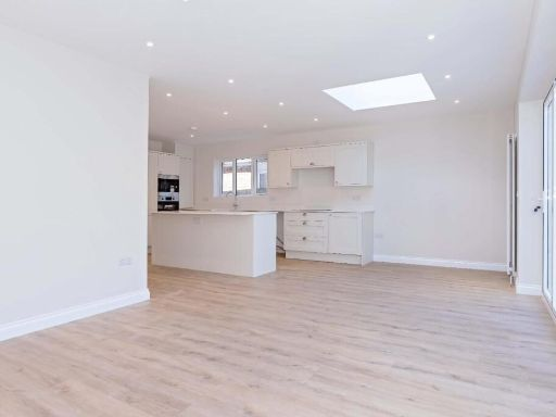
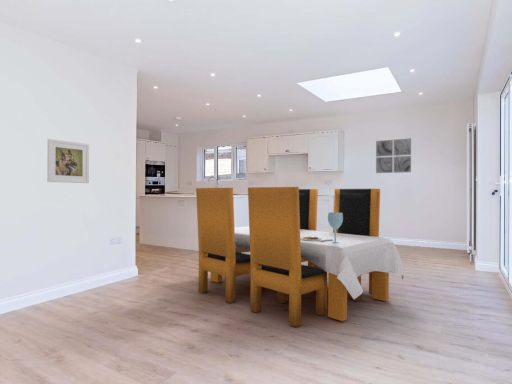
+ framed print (69, 162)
+ wall art (392, 155)
+ dining set (285, 239)
